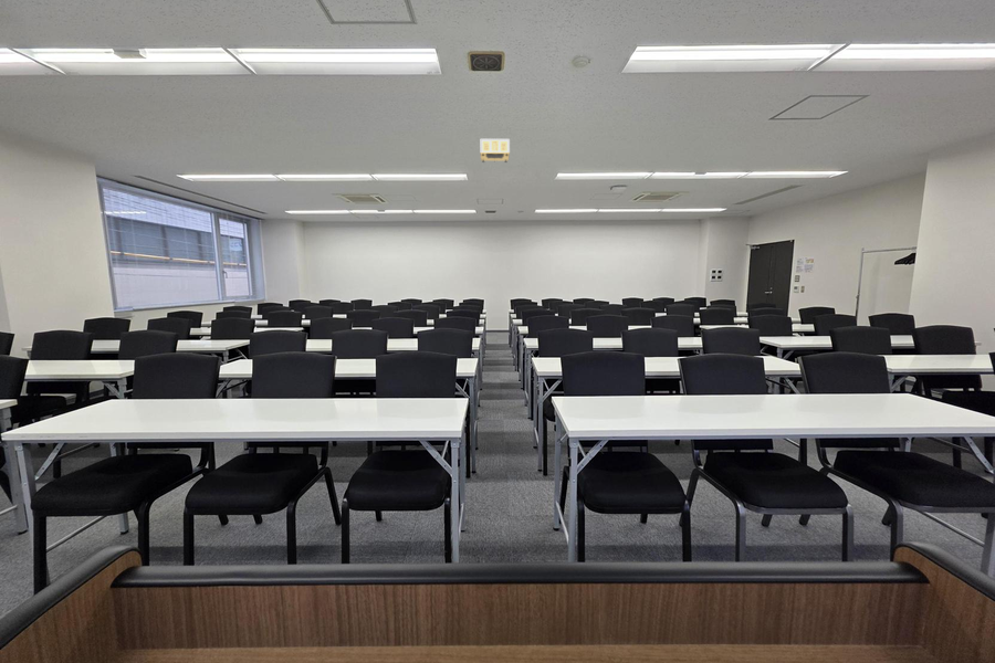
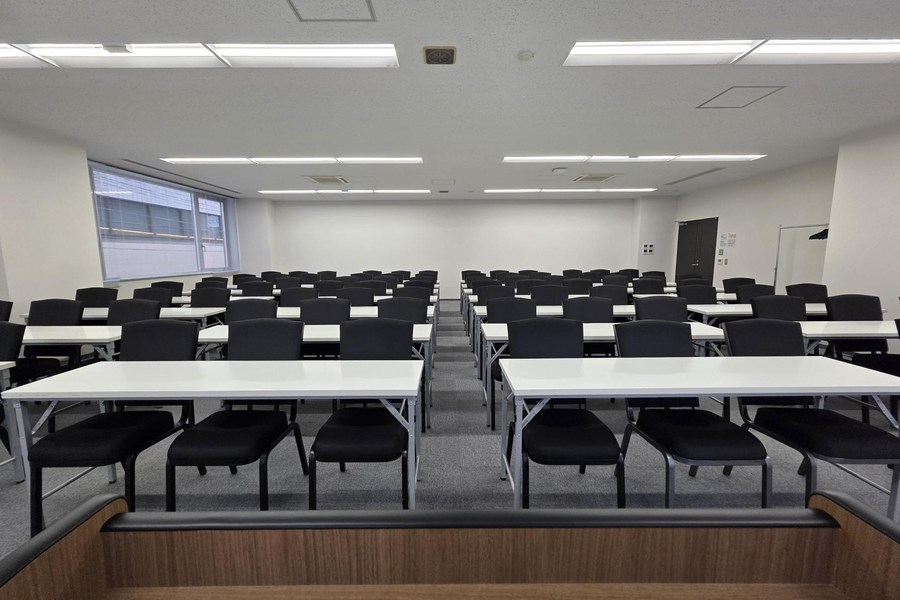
- projector (494, 152)
